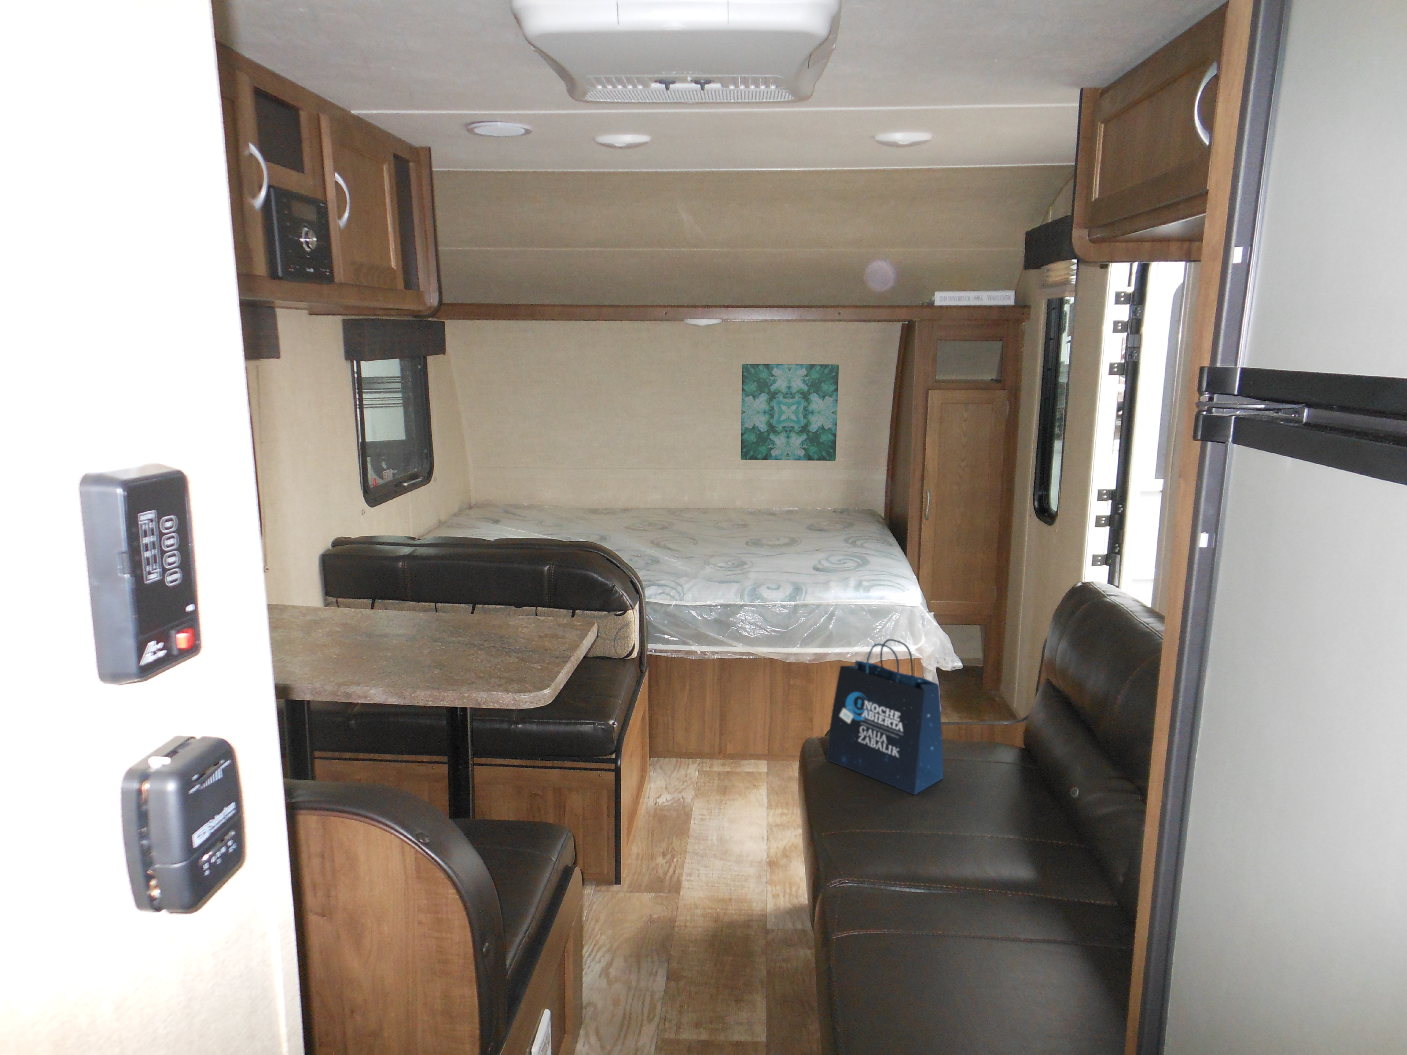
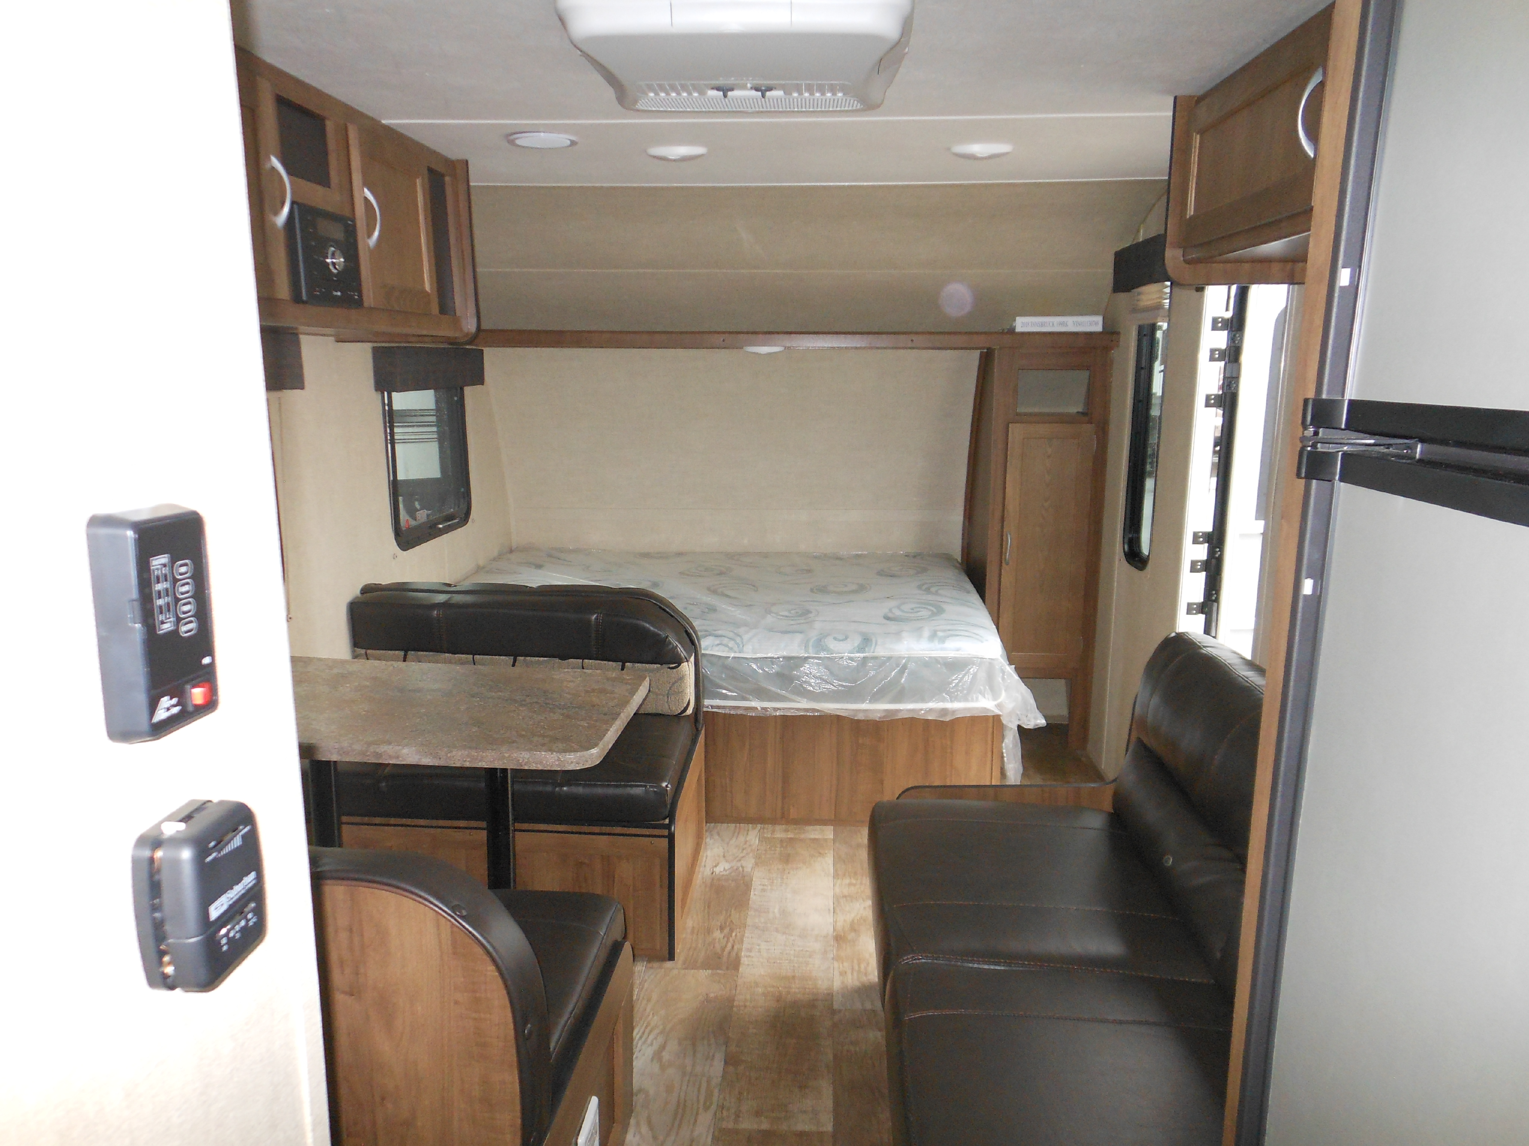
- wall art (789, 412)
- tote bag (886, 706)
